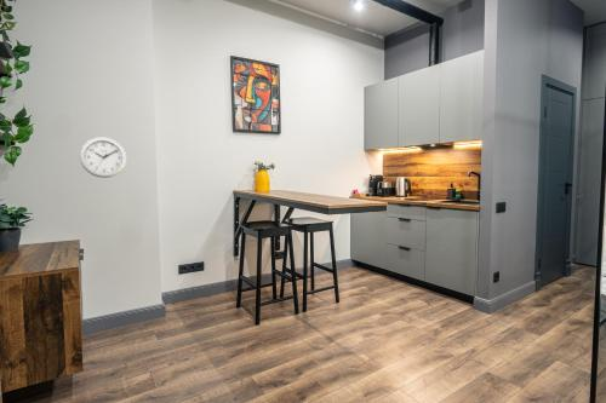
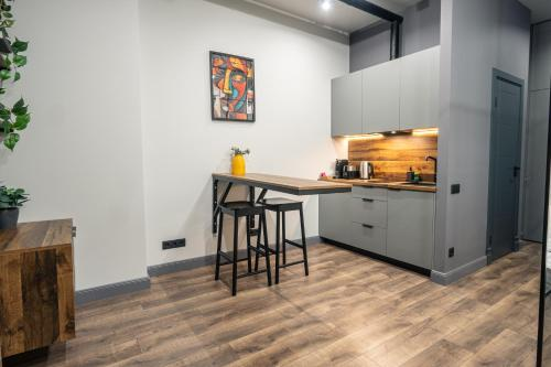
- wall clock (103, 157)
